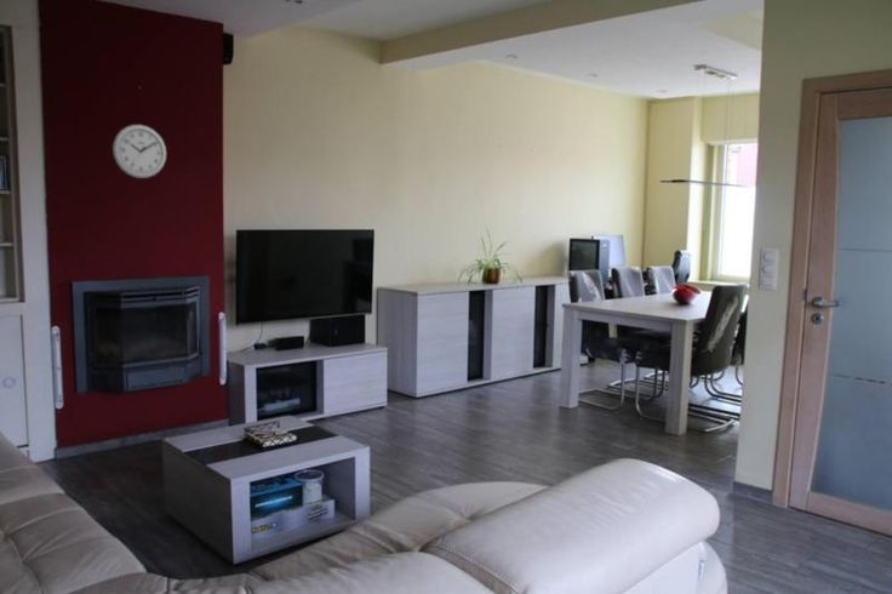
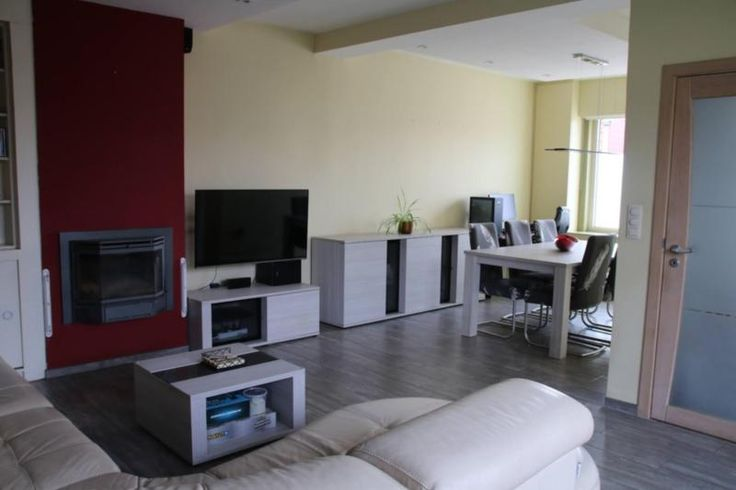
- wall clock (141, 150)
